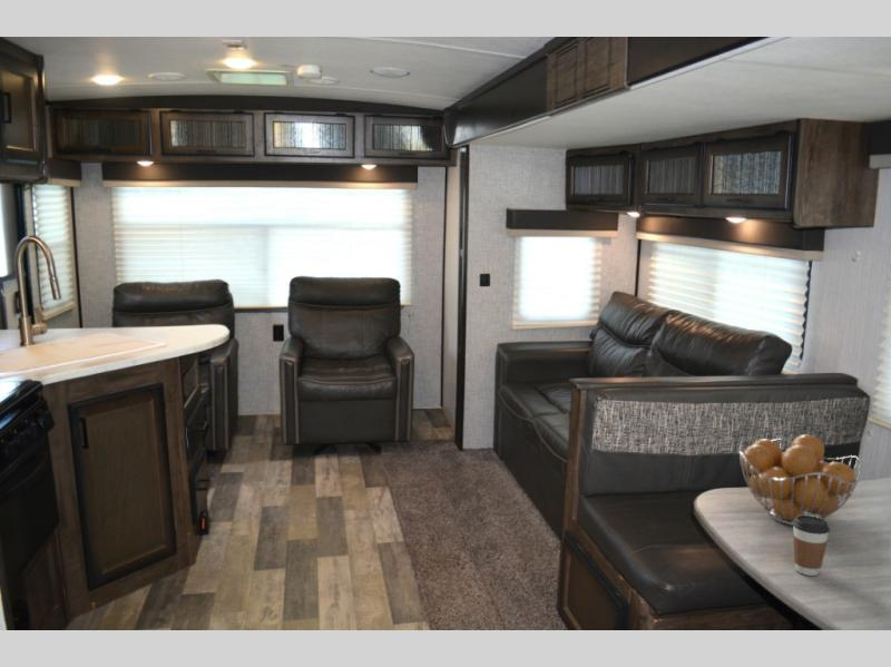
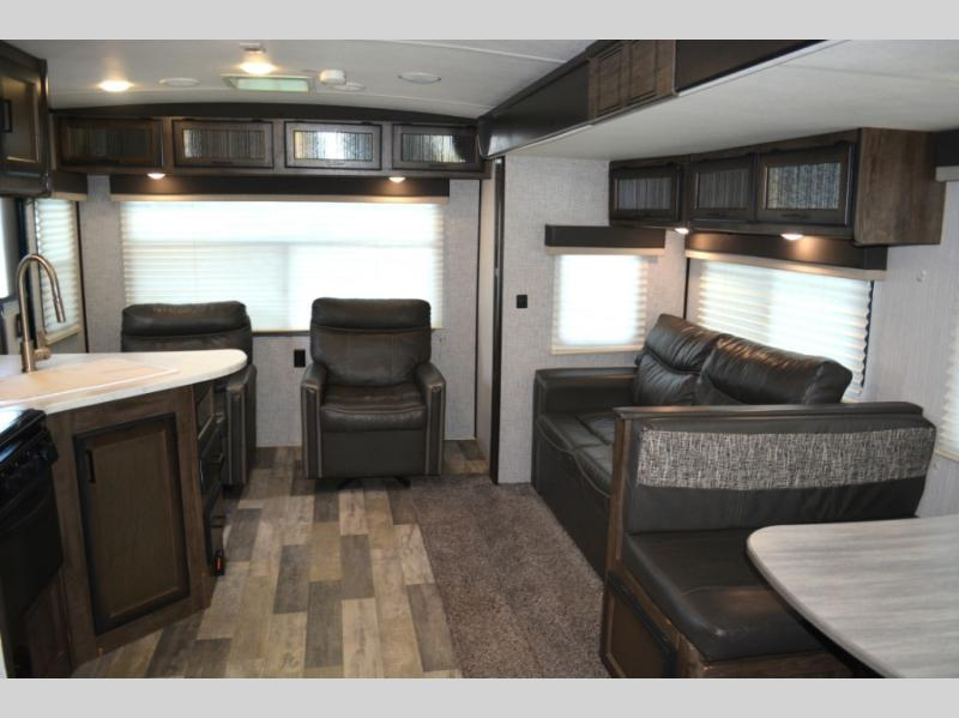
- coffee cup (809, 545)
- fruit basket (796, 478)
